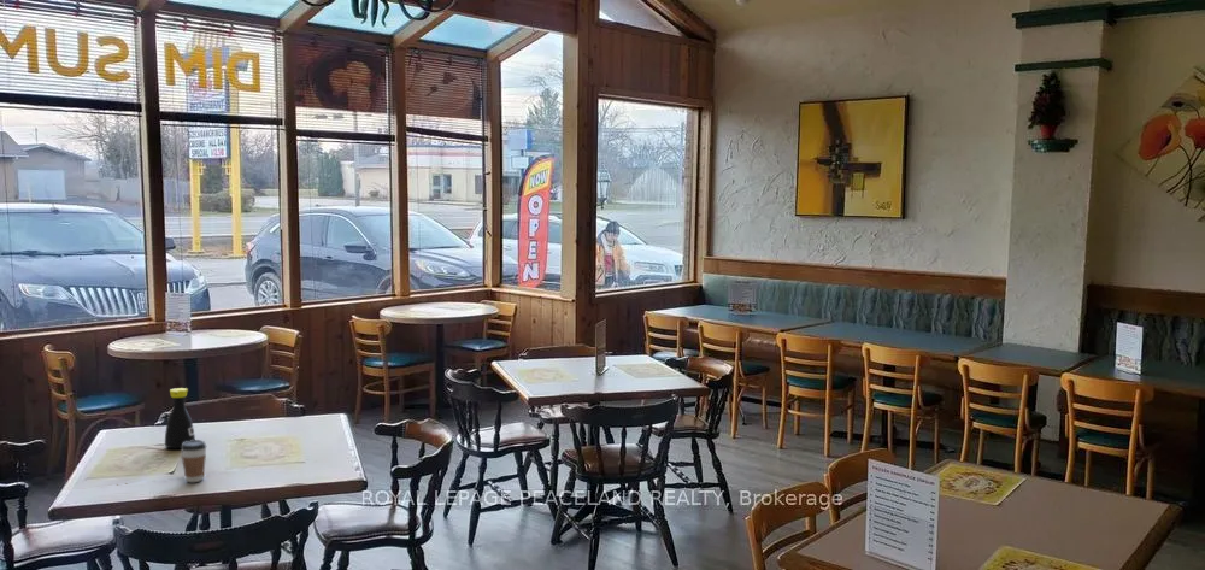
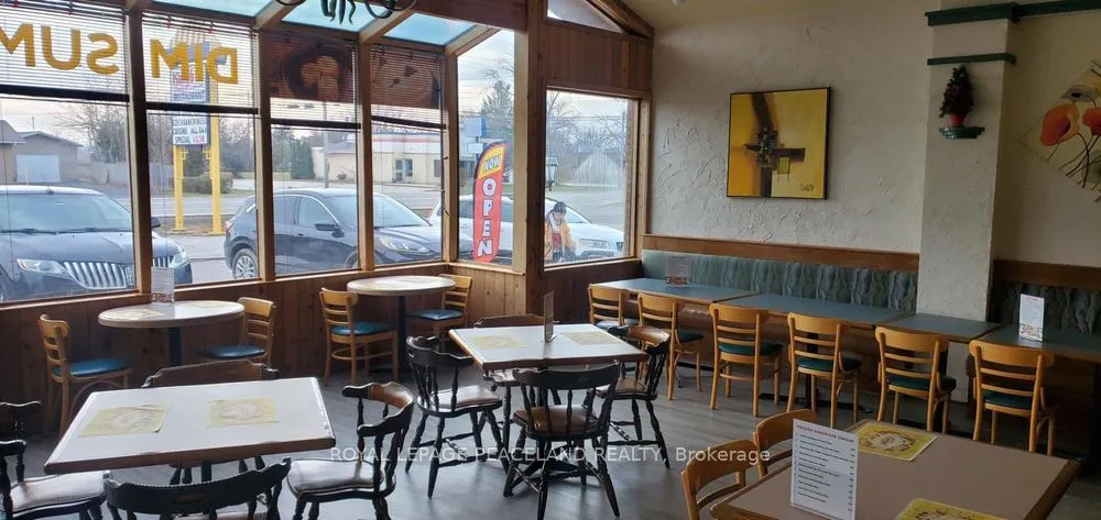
- coffee cup (194, 460)
- bottle (178, 417)
